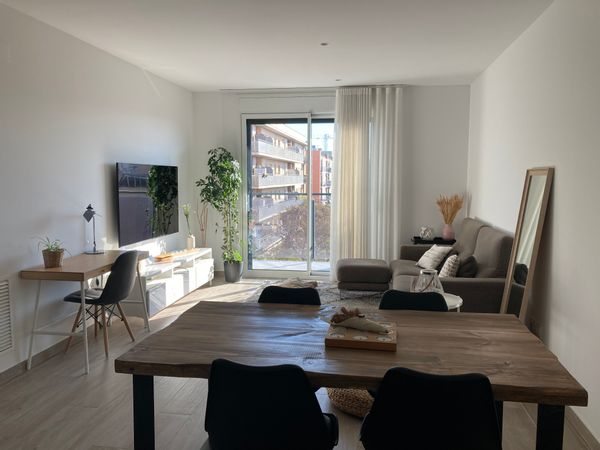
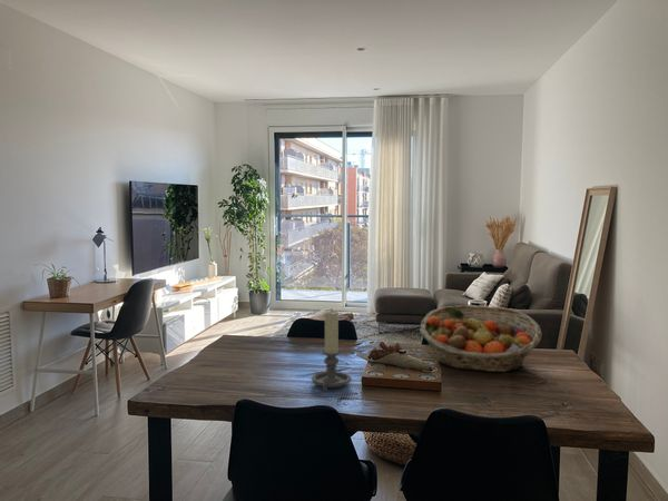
+ candle holder (330, 347)
+ fruit basket (479, 336)
